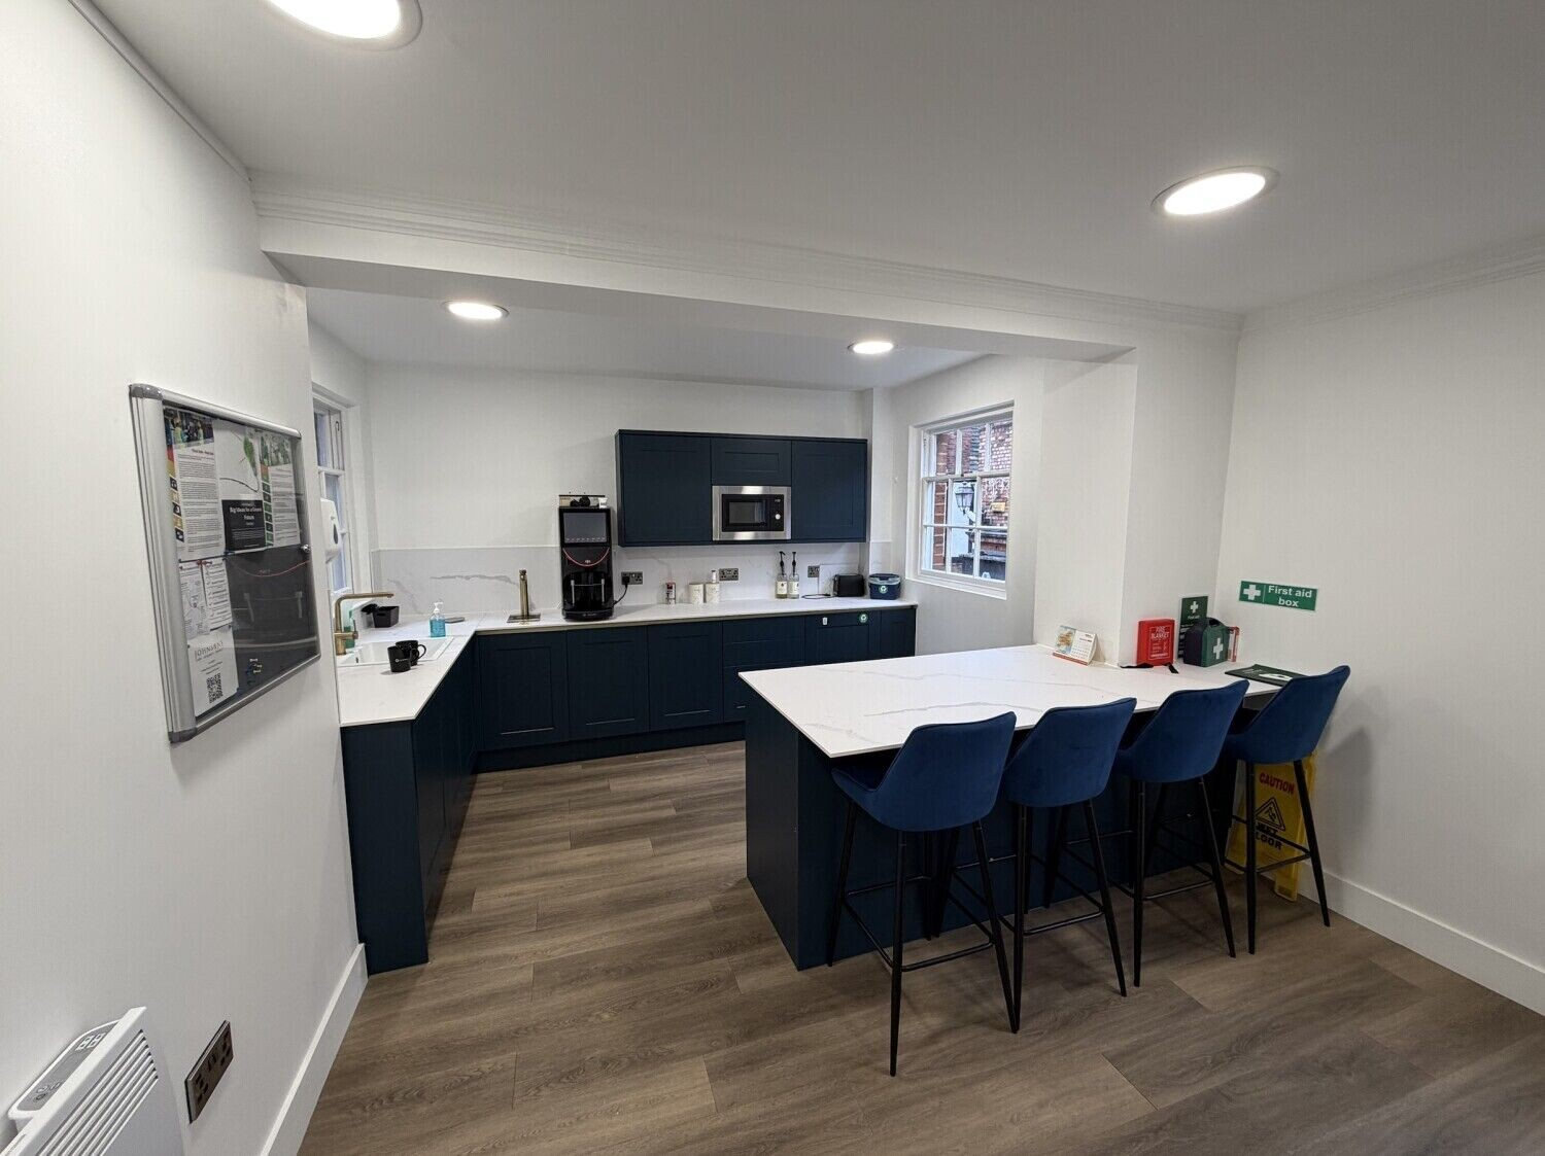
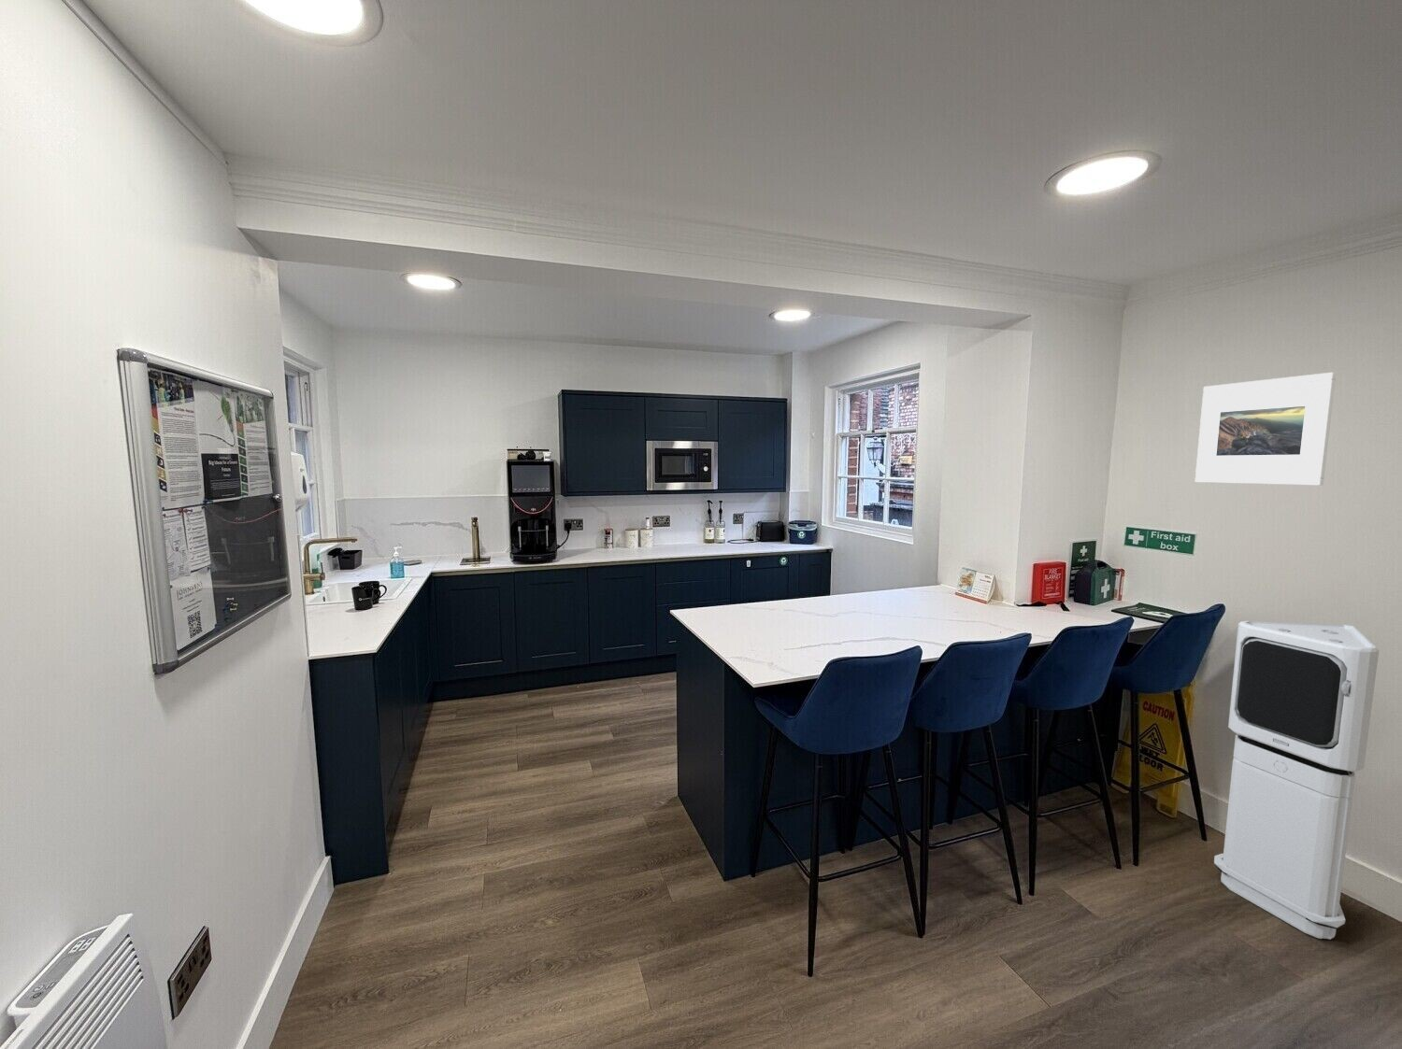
+ air purifier (1306, 767)
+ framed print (1259, 432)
